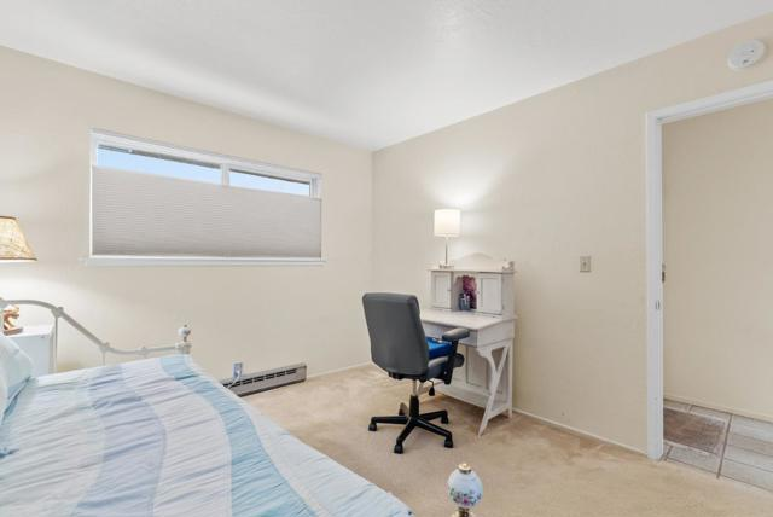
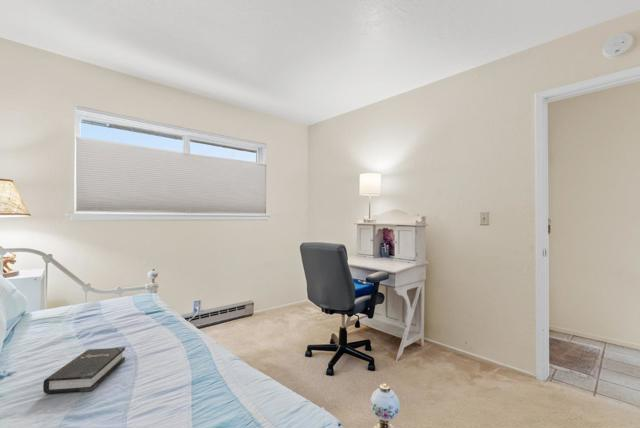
+ hardback book (88, 368)
